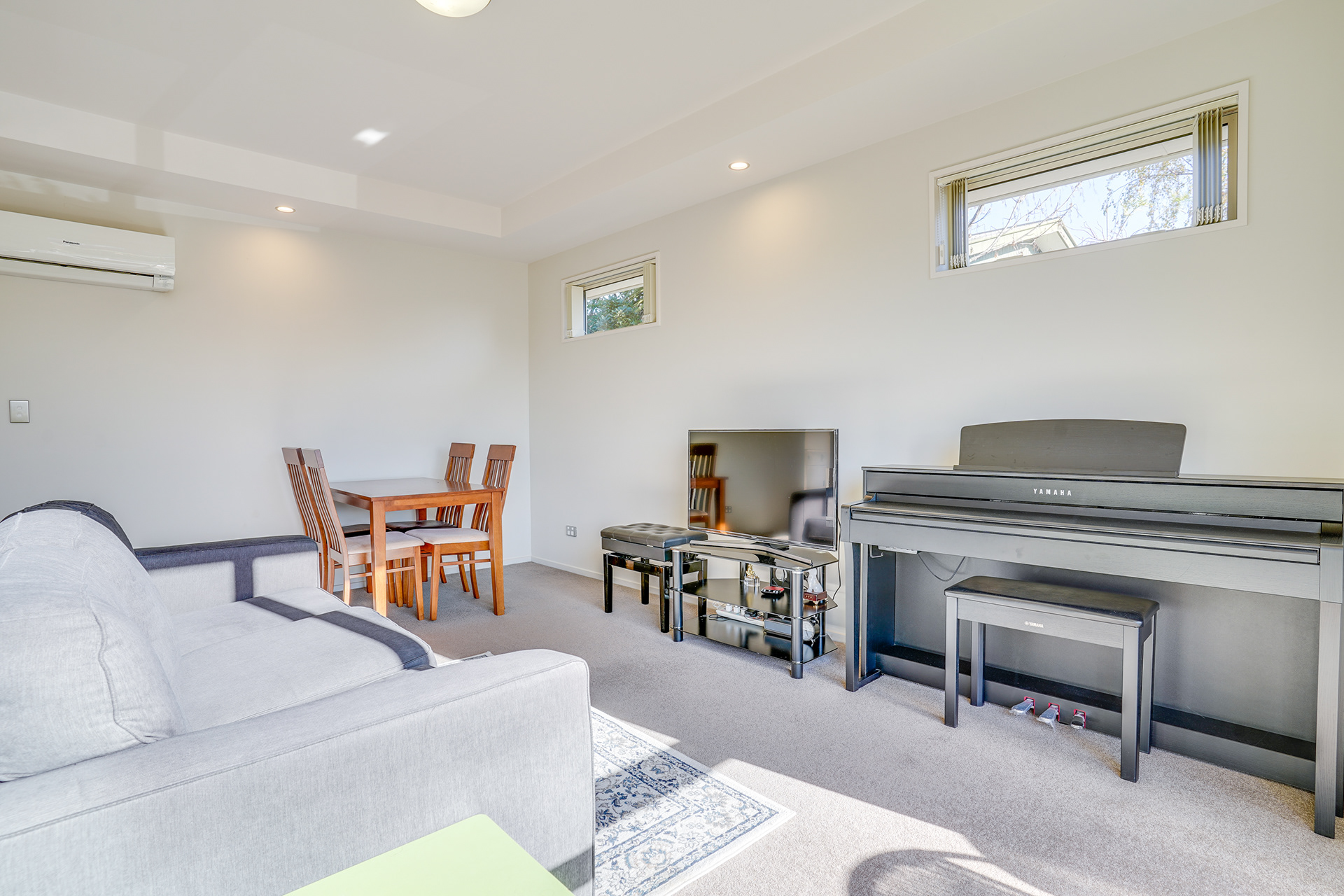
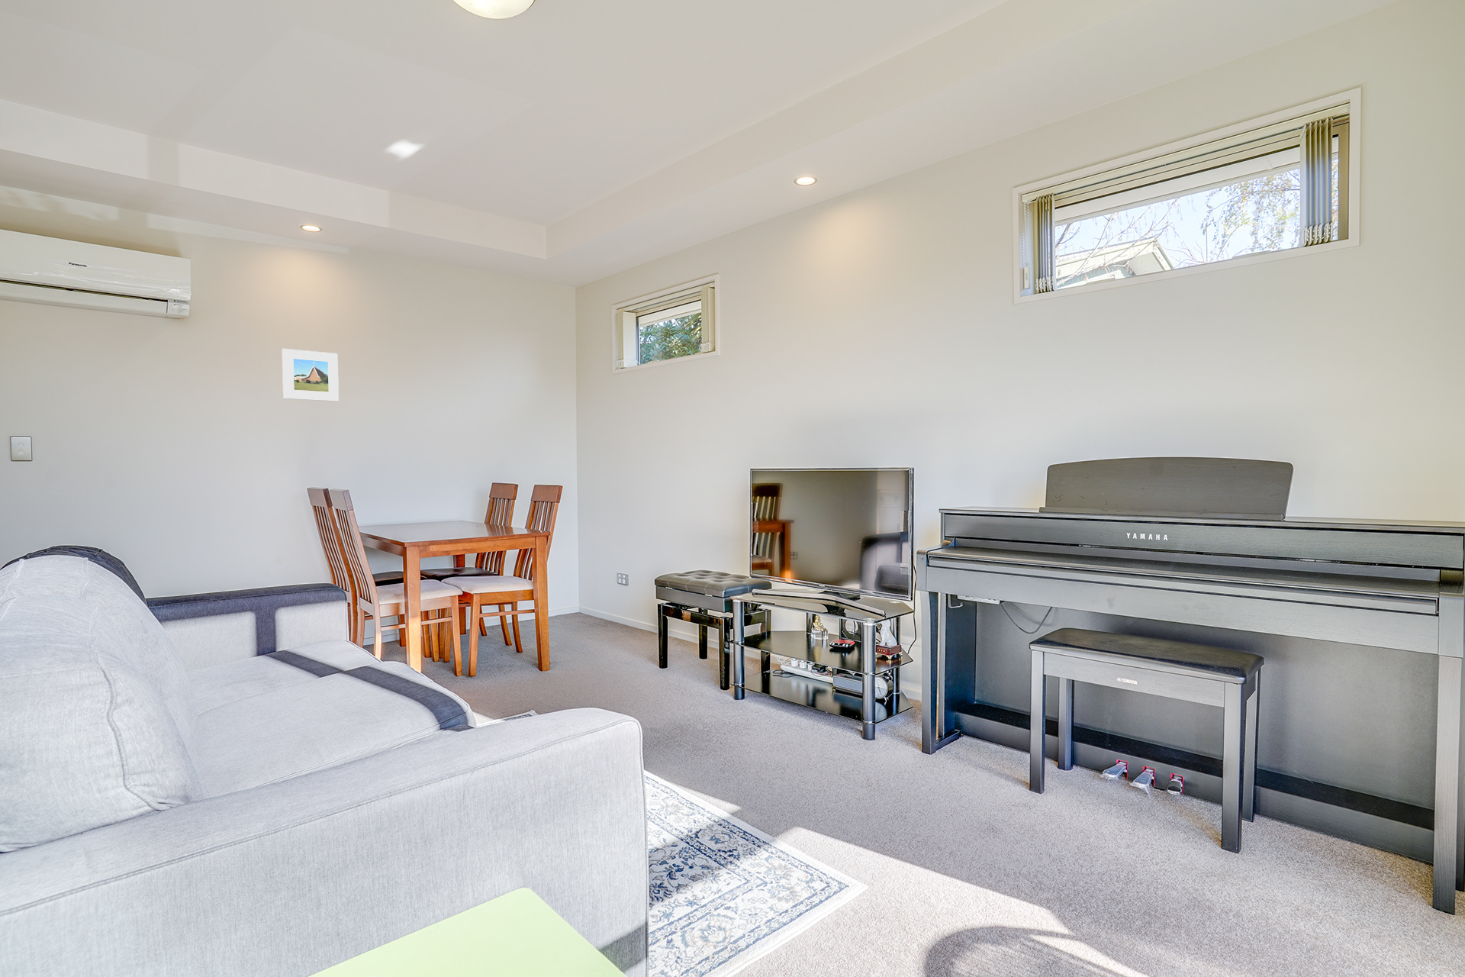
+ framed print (311, 375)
